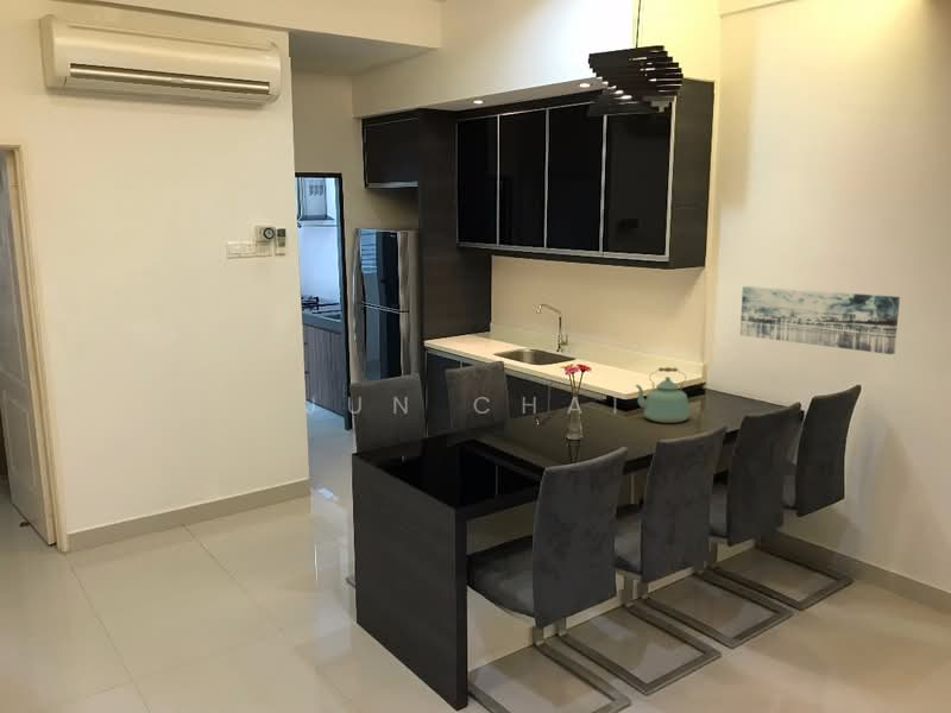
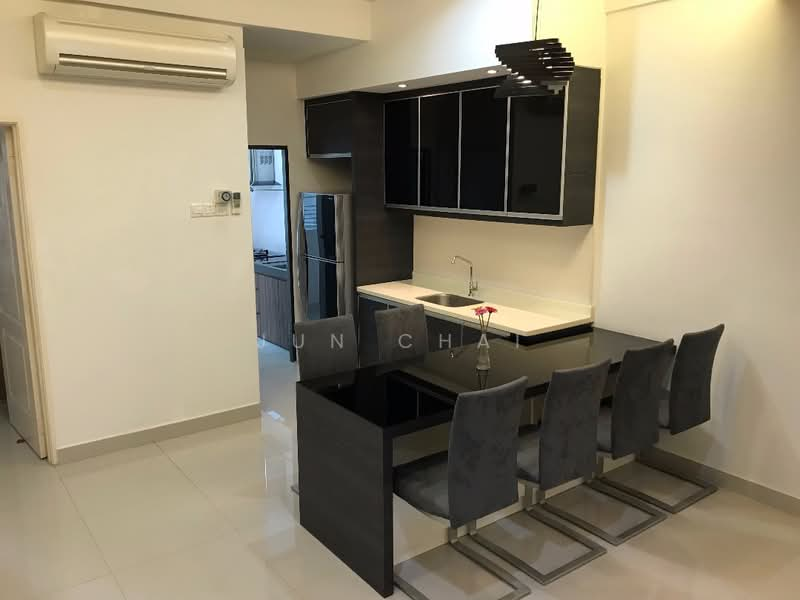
- kettle (662, 392)
- wall art (813, 317)
